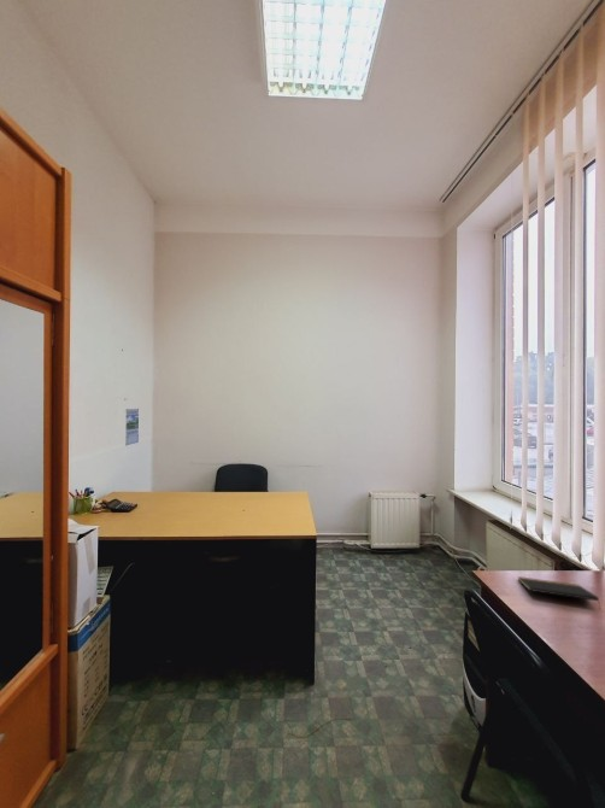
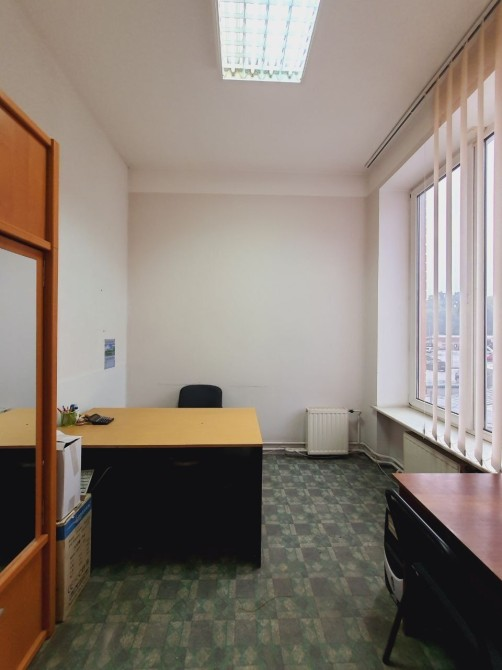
- notepad (554, 587)
